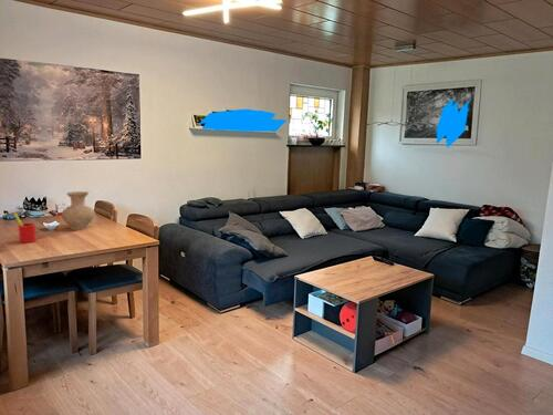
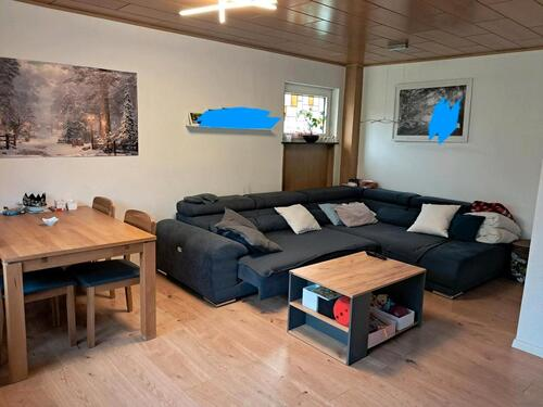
- straw (24, 227)
- vase (77, 210)
